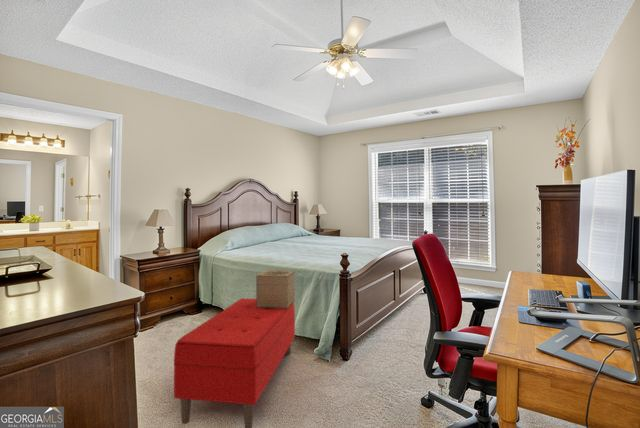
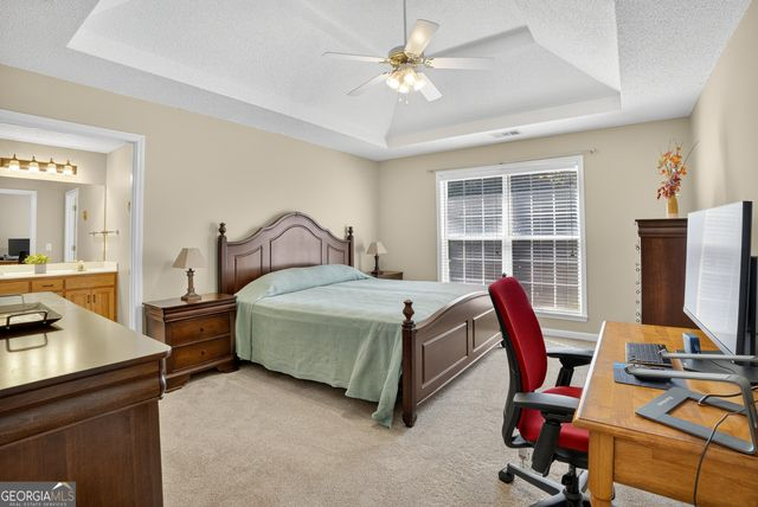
- bench (246, 349)
- decorative box (276, 288)
